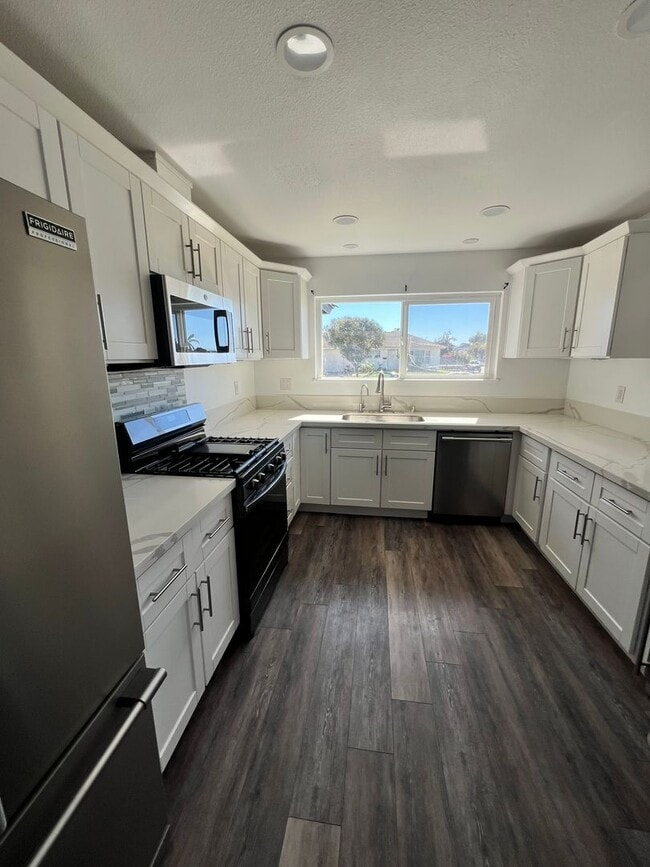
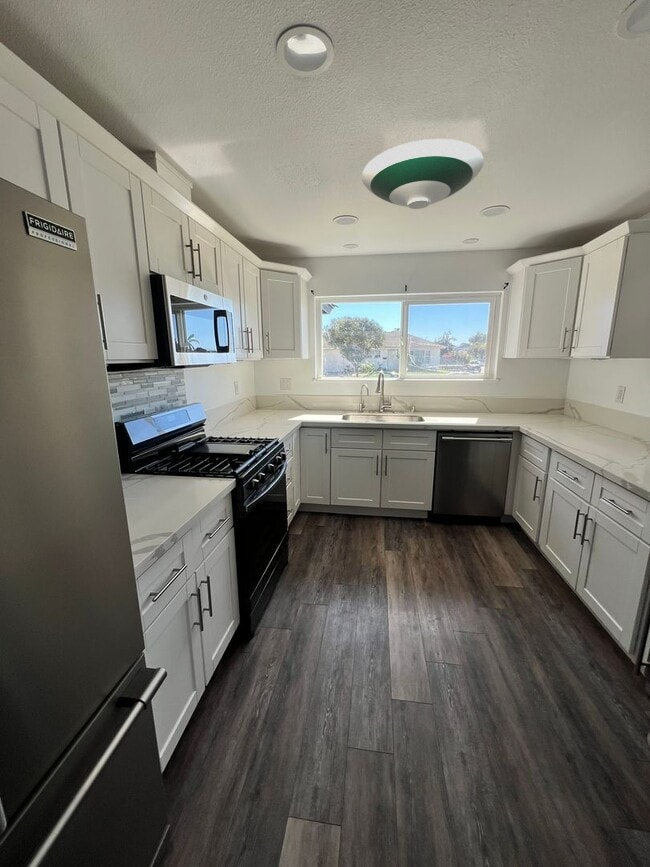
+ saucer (419, 189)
